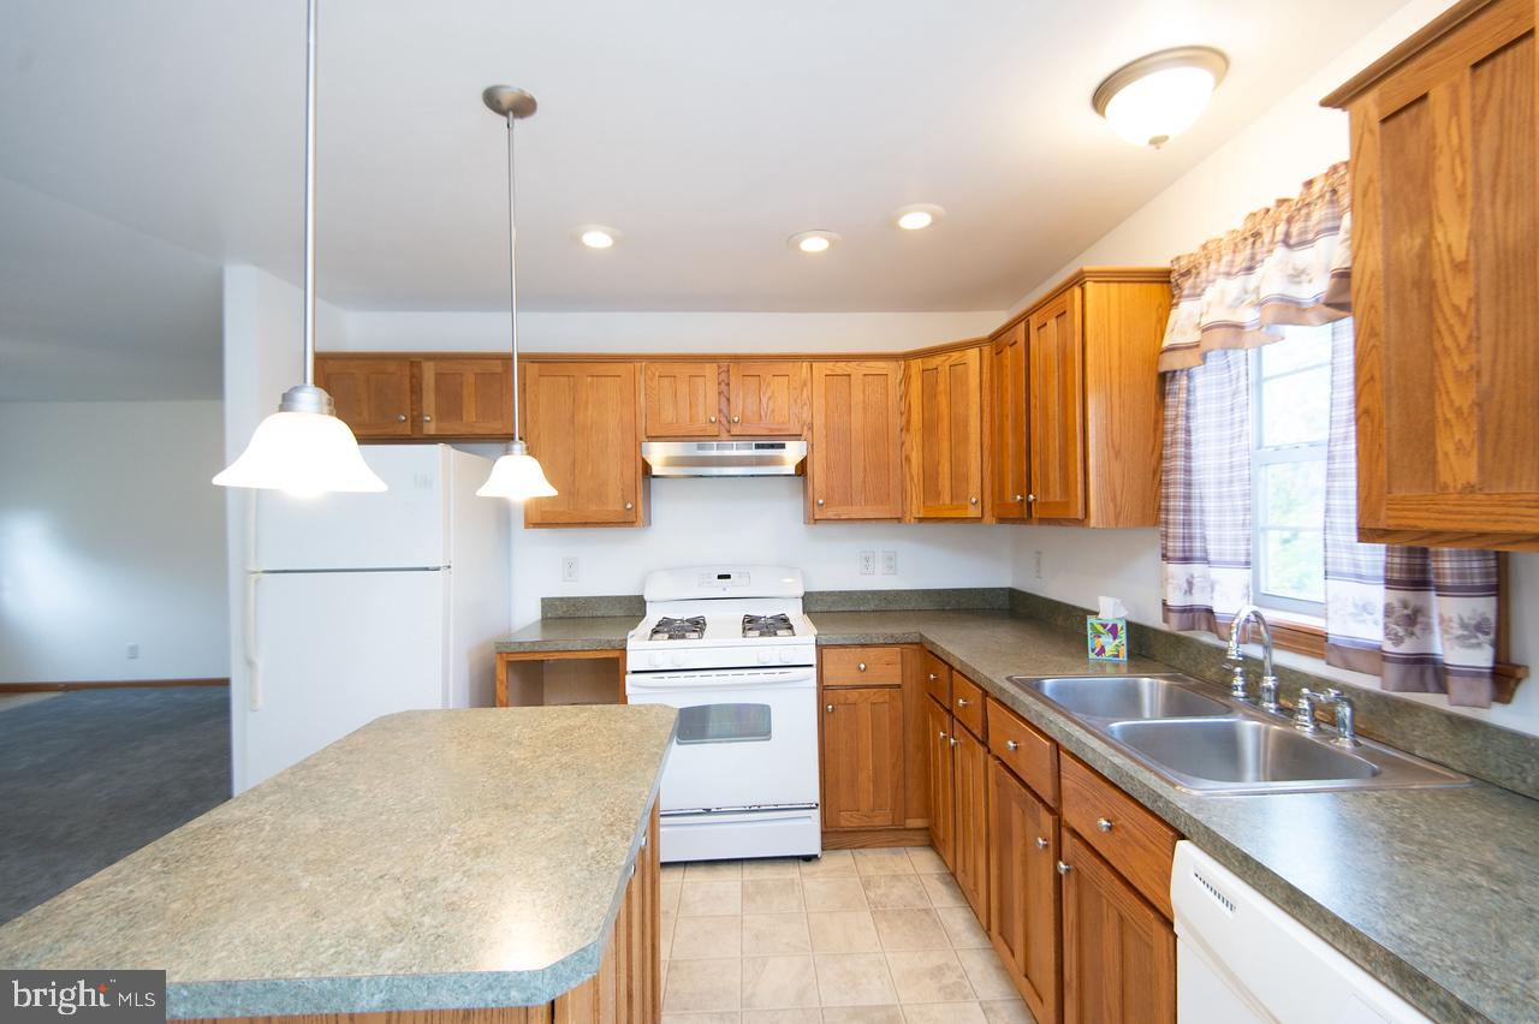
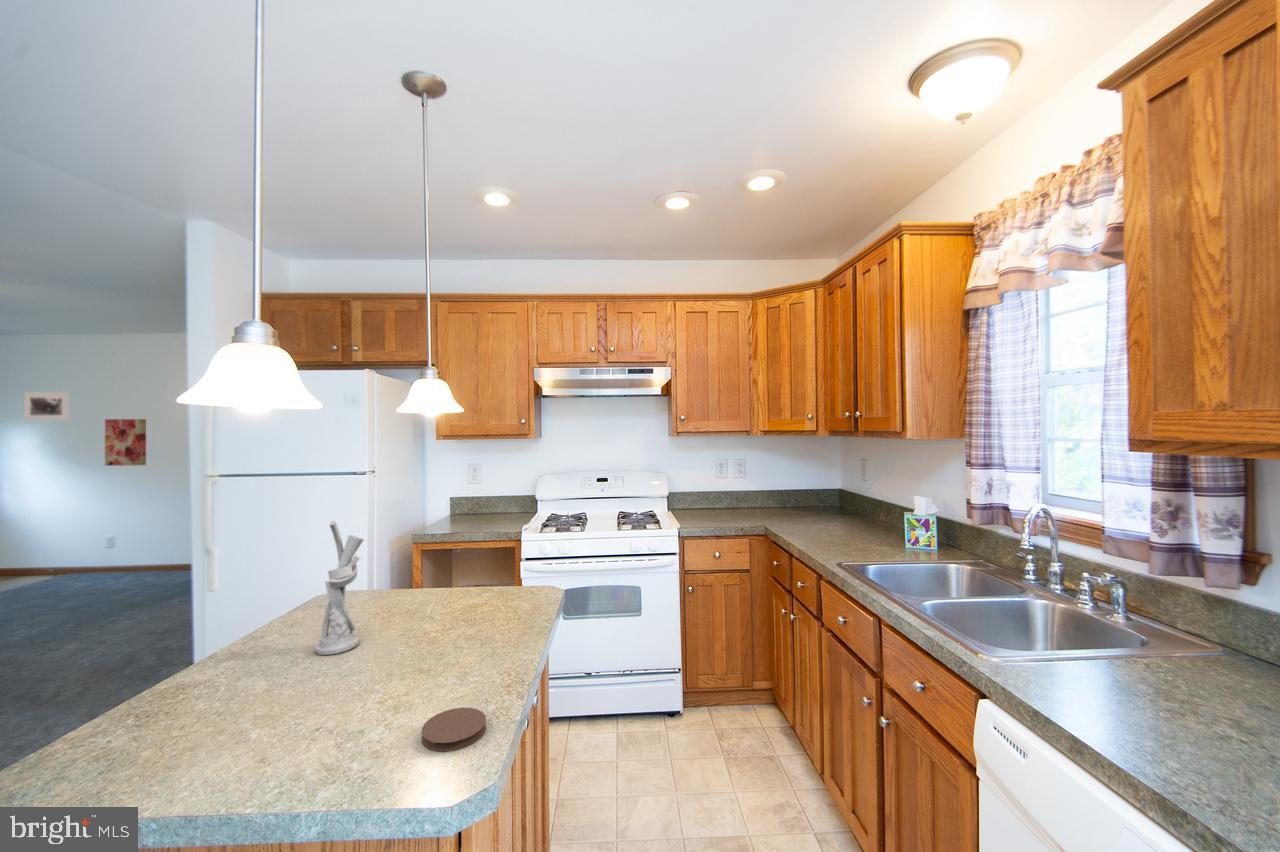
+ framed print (46, 406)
+ wall art (125, 442)
+ utensil holder (338, 582)
+ coaster (454, 728)
